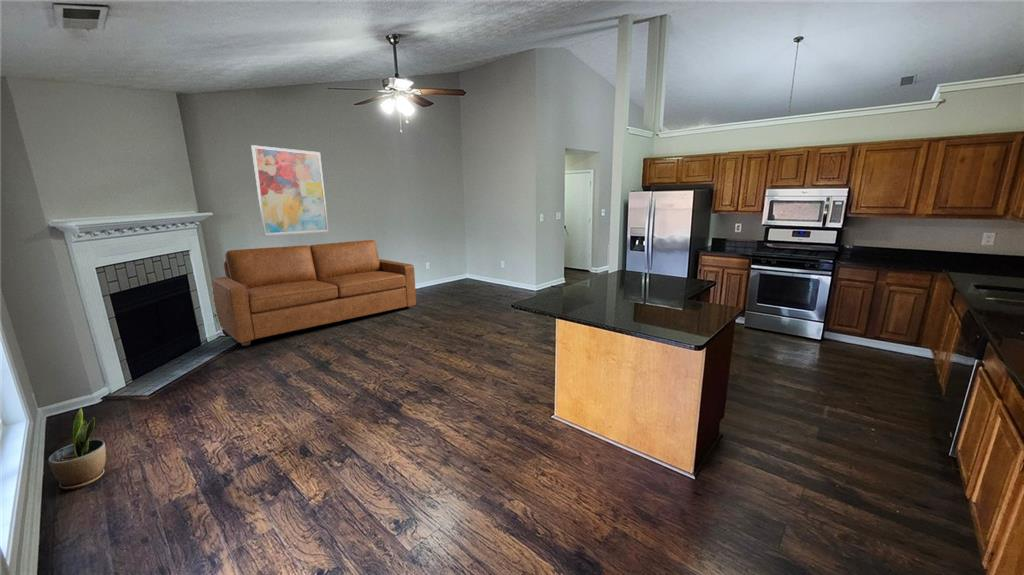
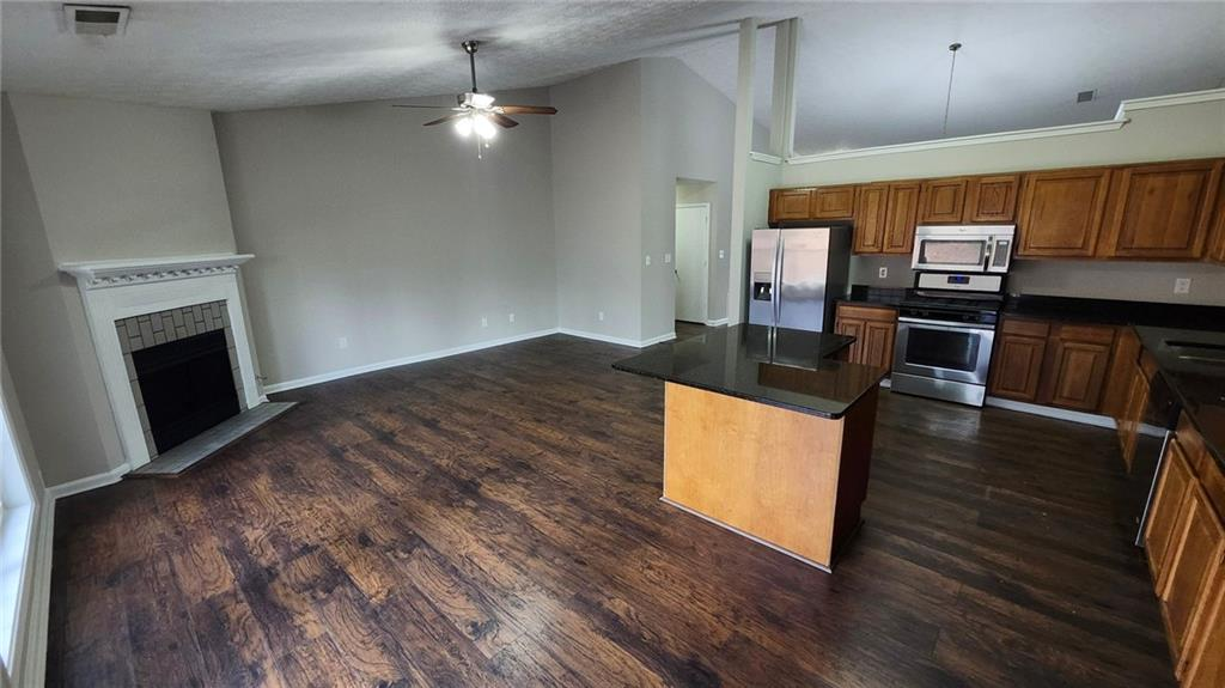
- sofa (322, 282)
- potted plant (76, 449)
- wall art (293, 192)
